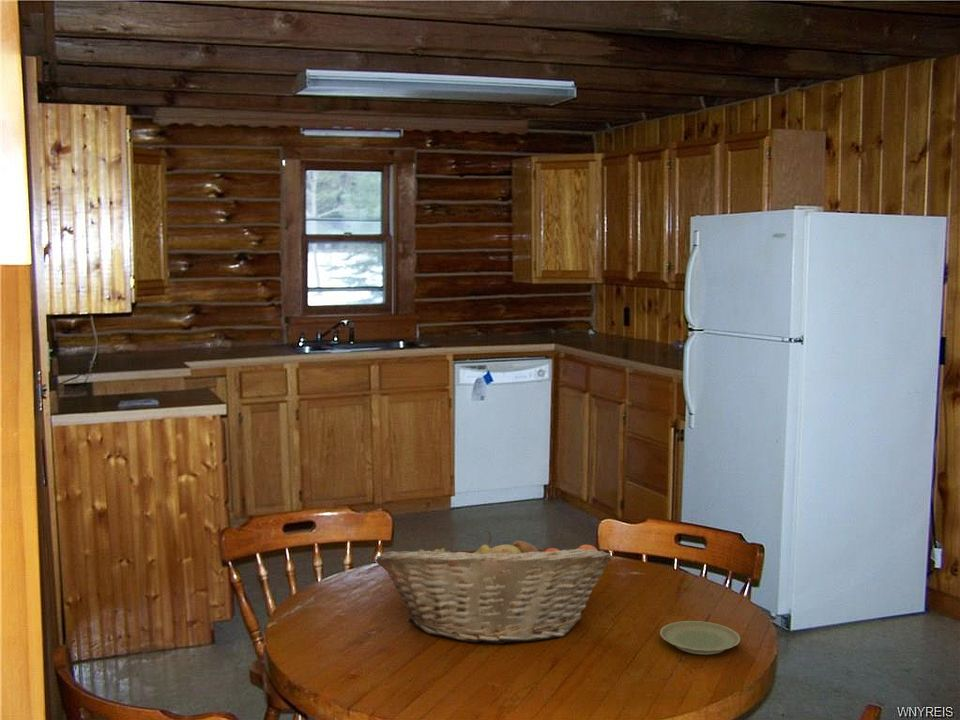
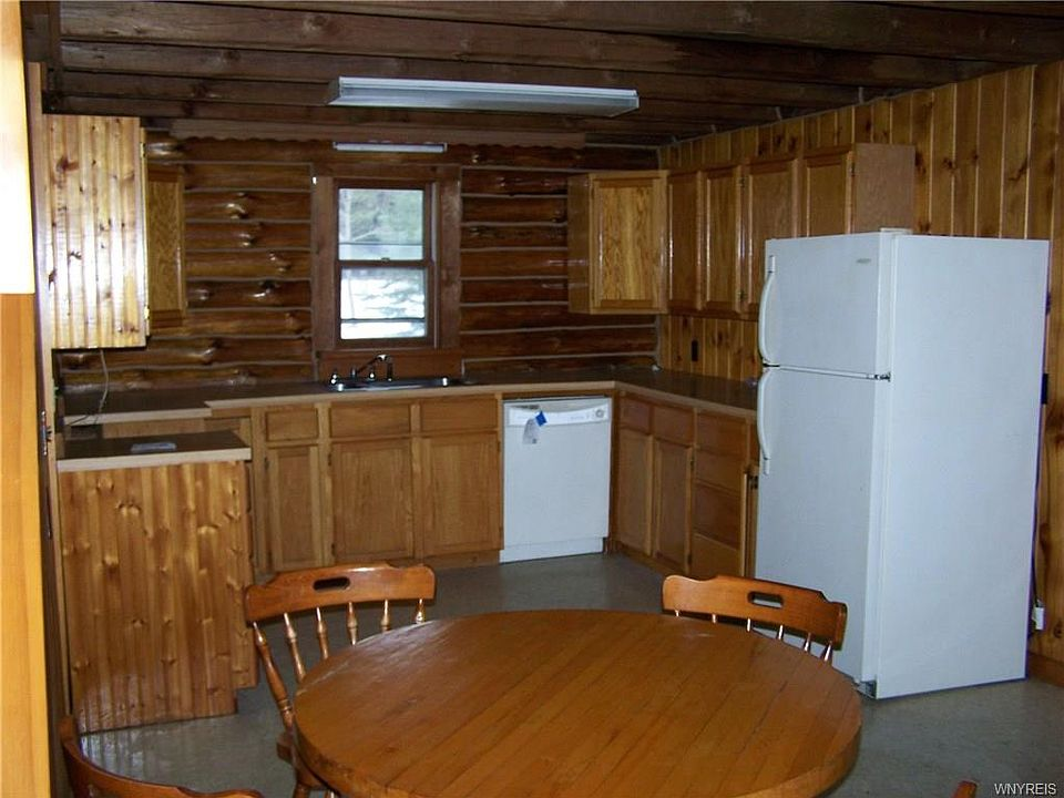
- plate (699, 639)
- fruit basket (493, 576)
